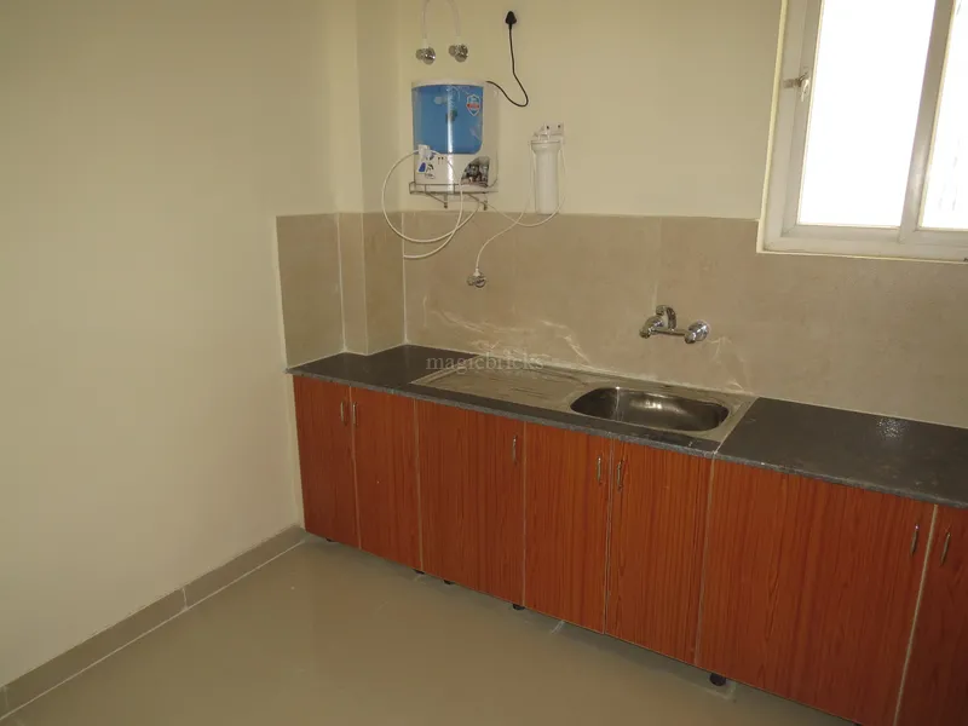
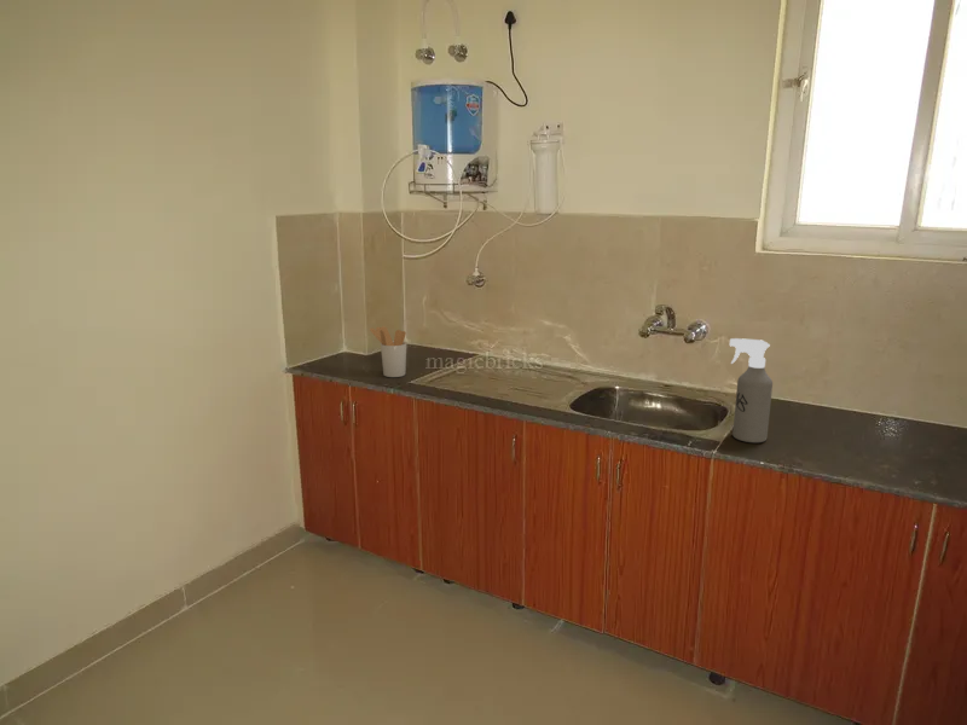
+ spray bottle (748, 389)
+ utensil holder (388, 349)
